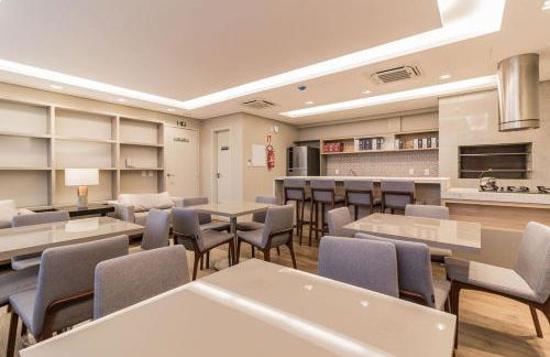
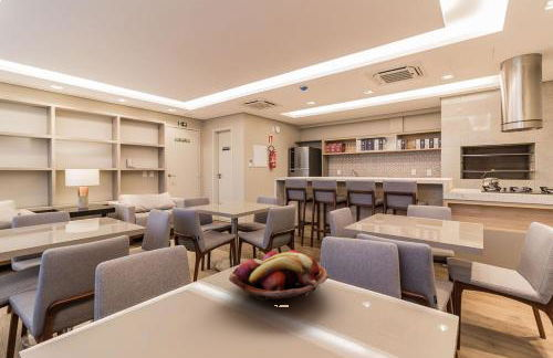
+ fruit basket (280, 271)
